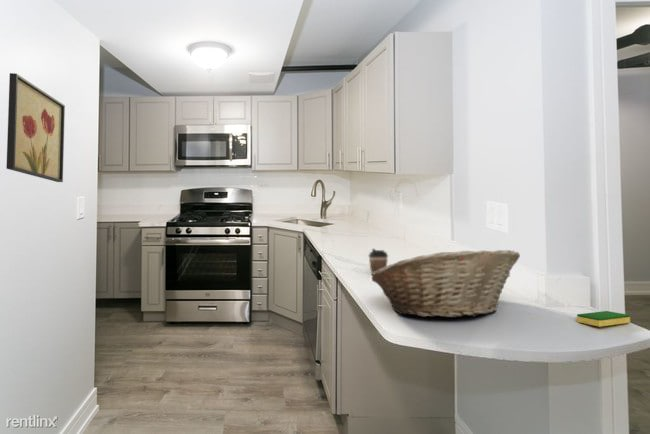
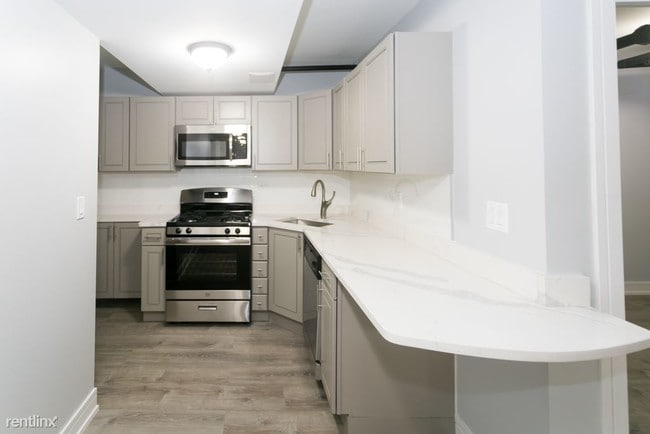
- dish sponge (603, 318)
- coffee cup (378, 261)
- wall art (36, 133)
- fruit basket (445, 279)
